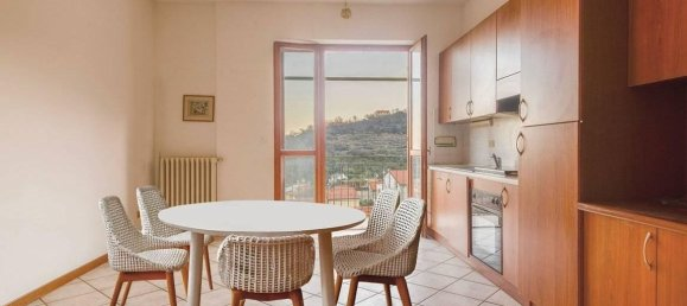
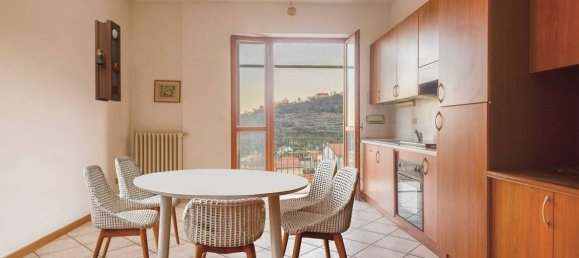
+ pendulum clock (107, 61)
